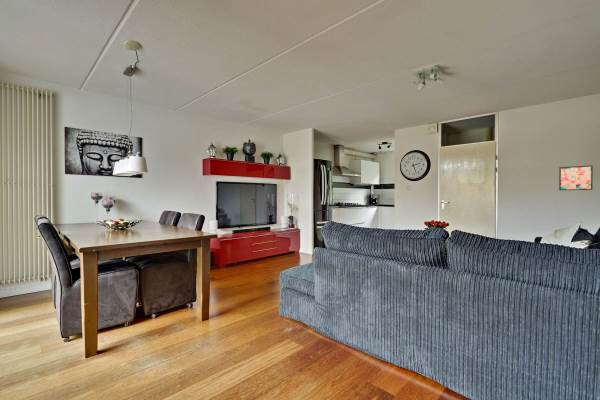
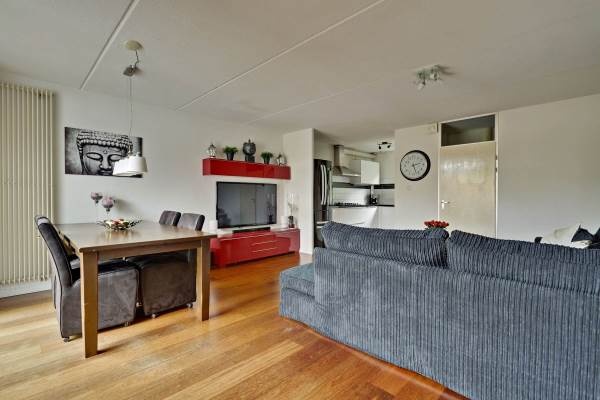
- wall art (575, 178)
